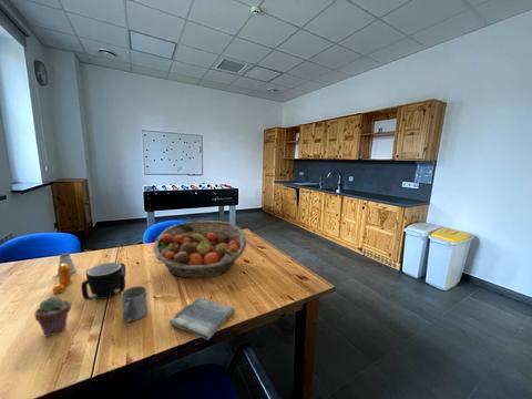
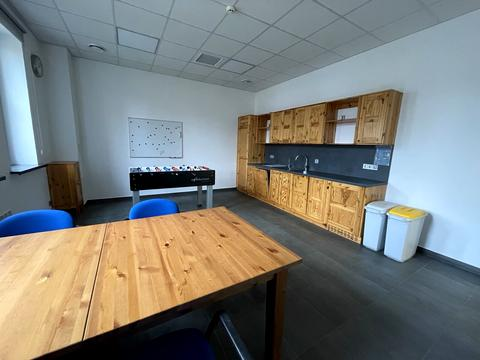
- pepper shaker (61, 277)
- dish towel (203, 314)
- saltshaker (65, 263)
- fruit basket (202, 247)
- mug (105, 280)
- mug (132, 306)
- potted succulent (53, 314)
